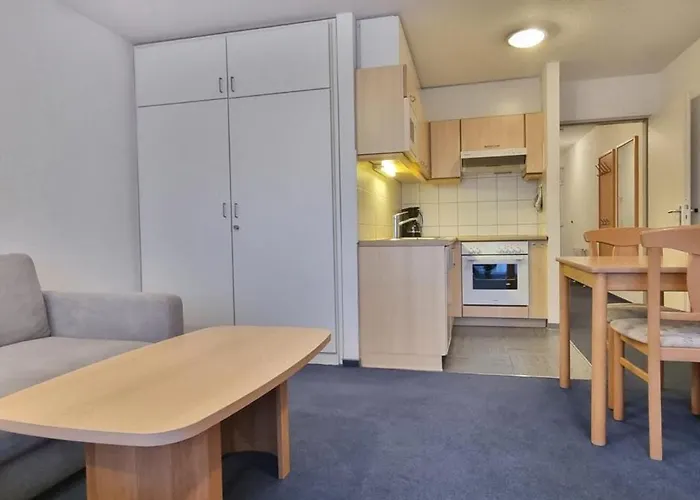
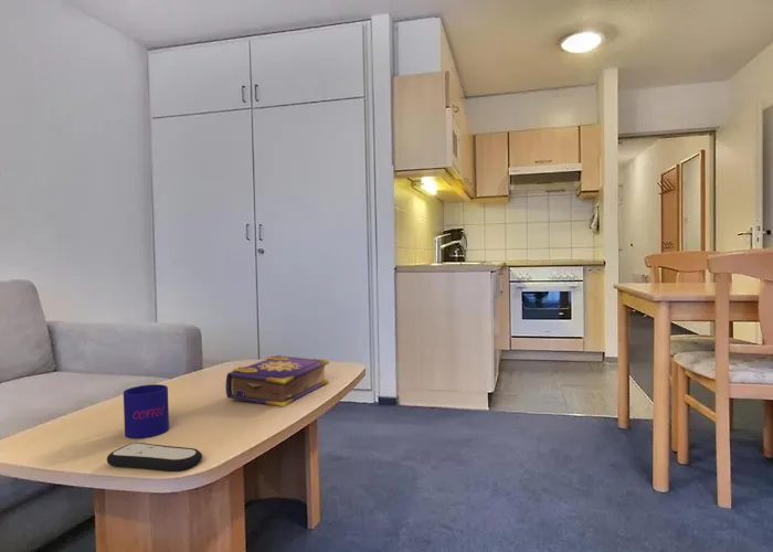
+ remote control (156, 456)
+ book (279, 376)
+ mug (144, 408)
